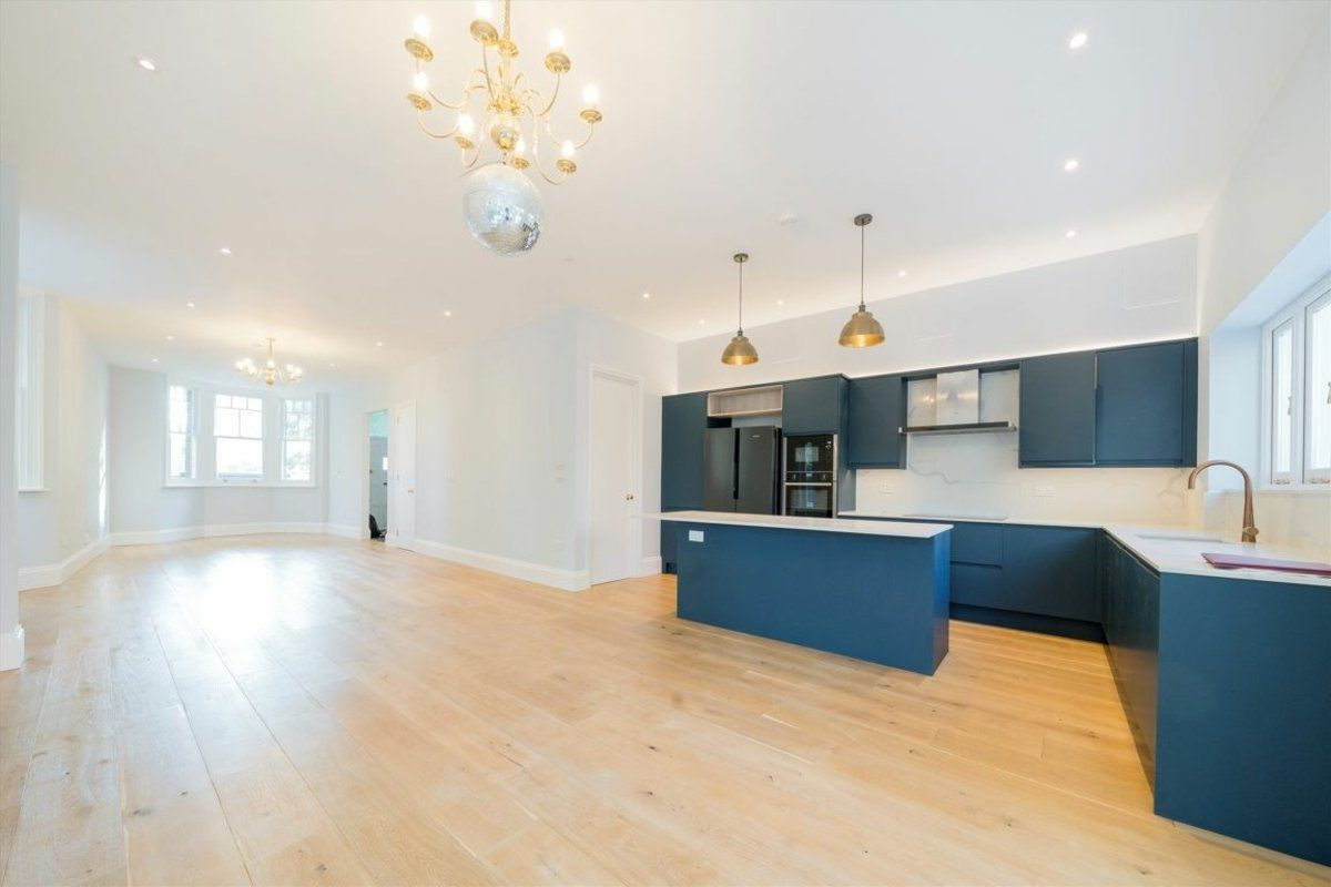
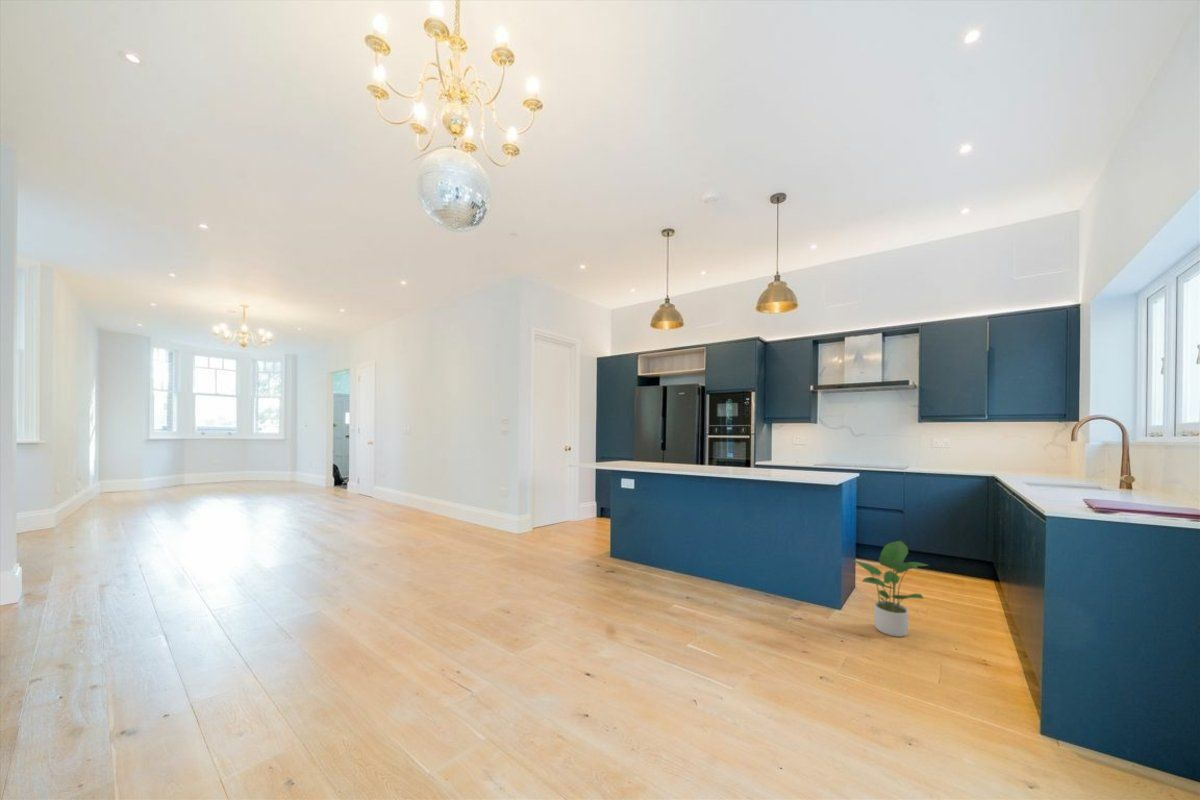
+ potted plant (886, 587)
